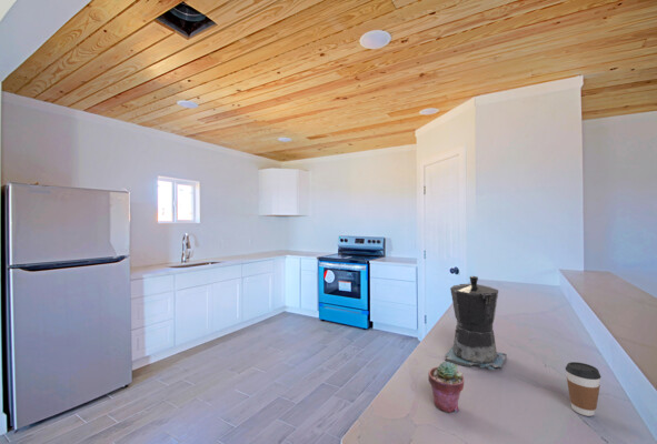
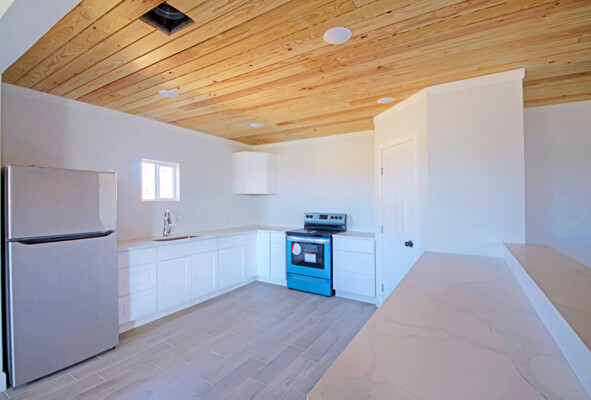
- coffee maker (475, 316)
- potted succulent (446, 383)
- coffee cup (583, 389)
